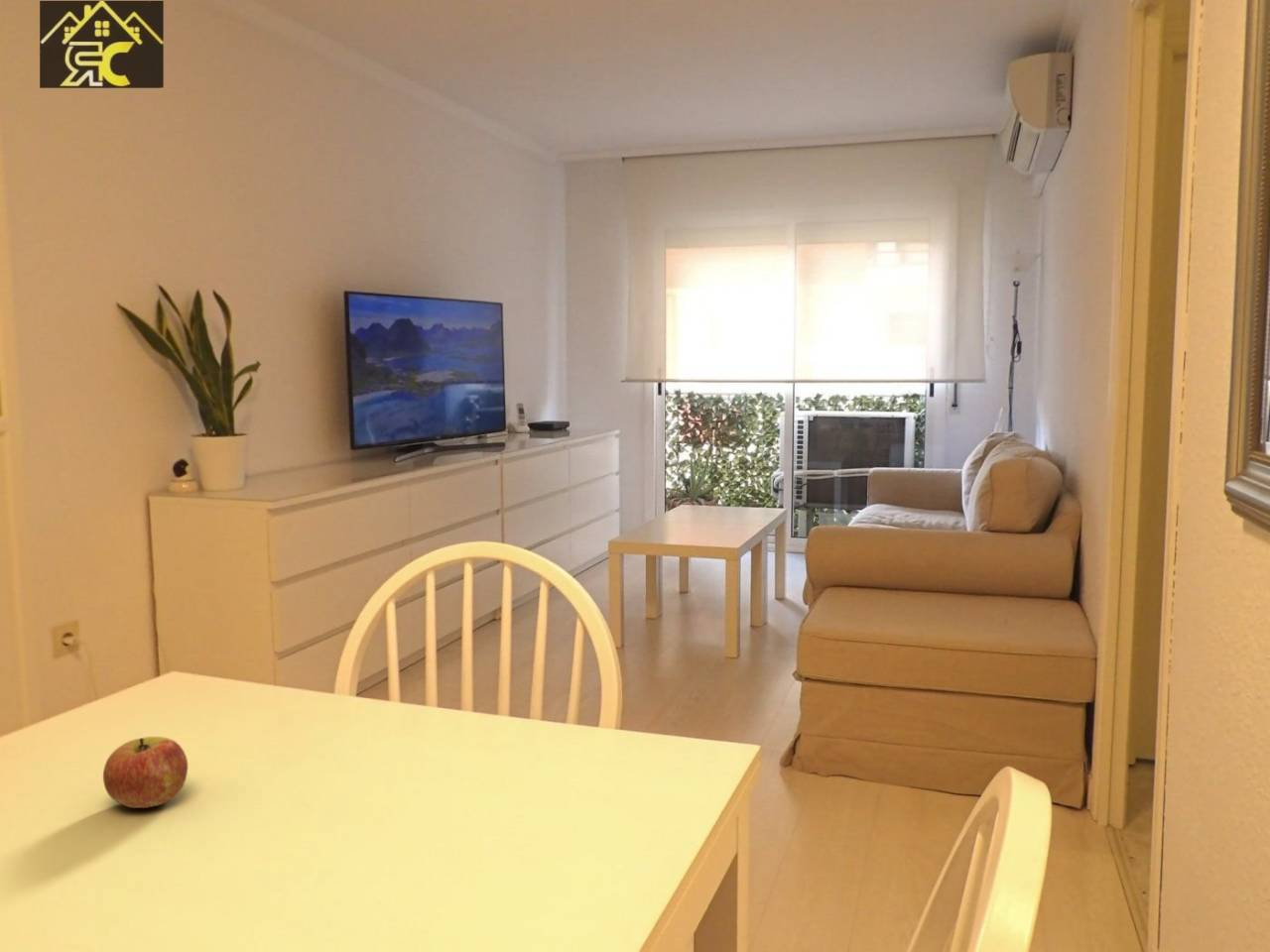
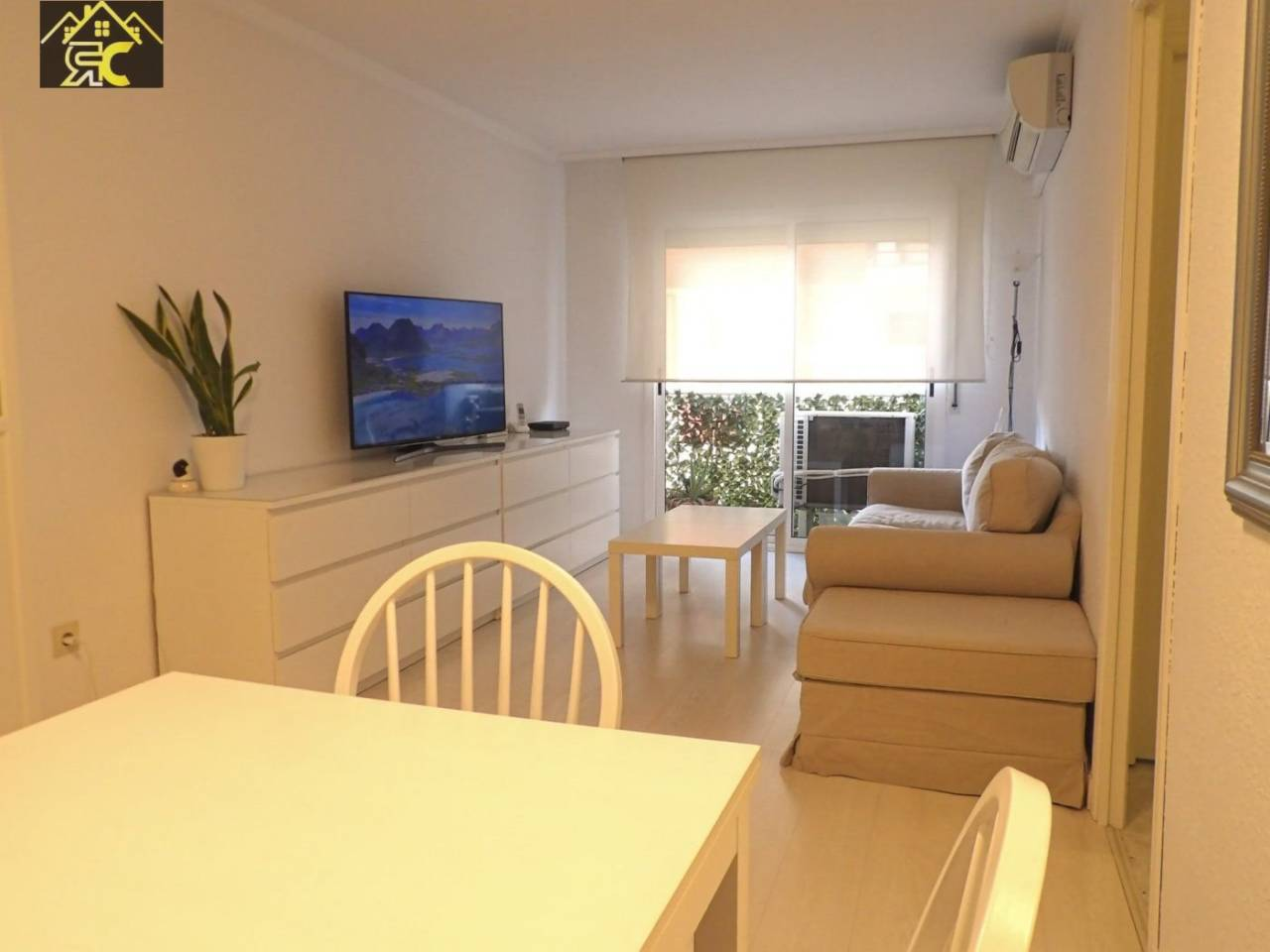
- apple (145, 769)
